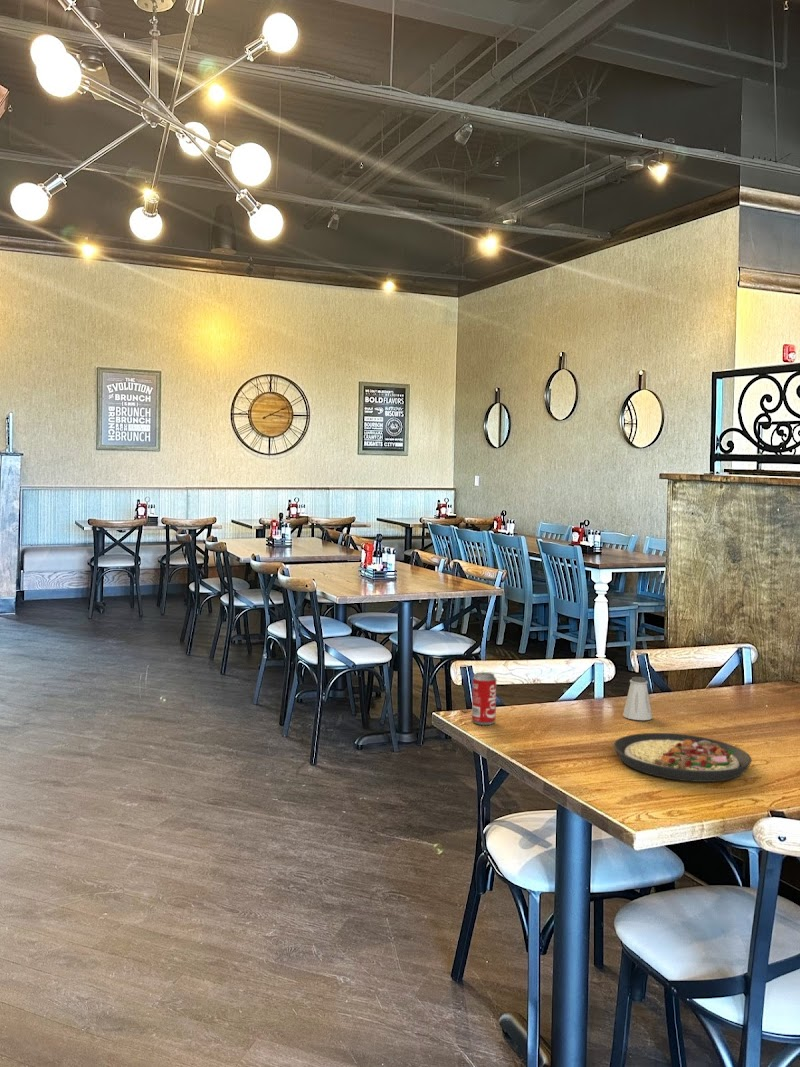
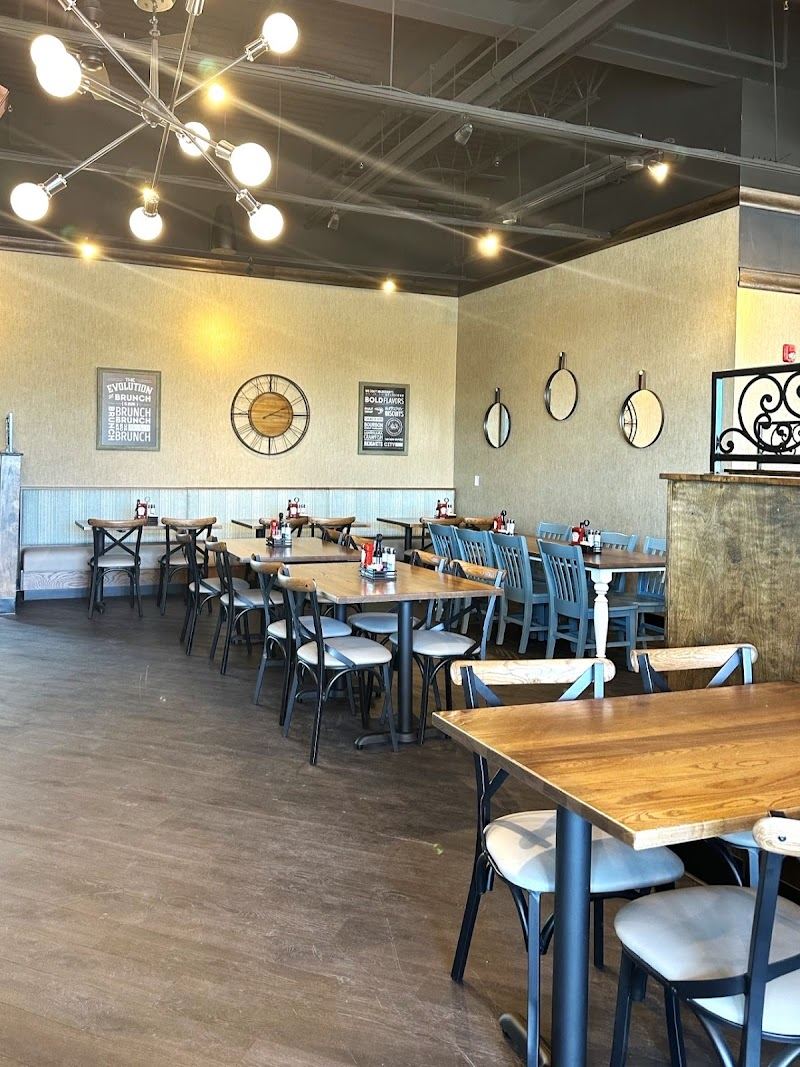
- saltshaker (638, 697)
- beverage can (484, 698)
- plate (680, 753)
